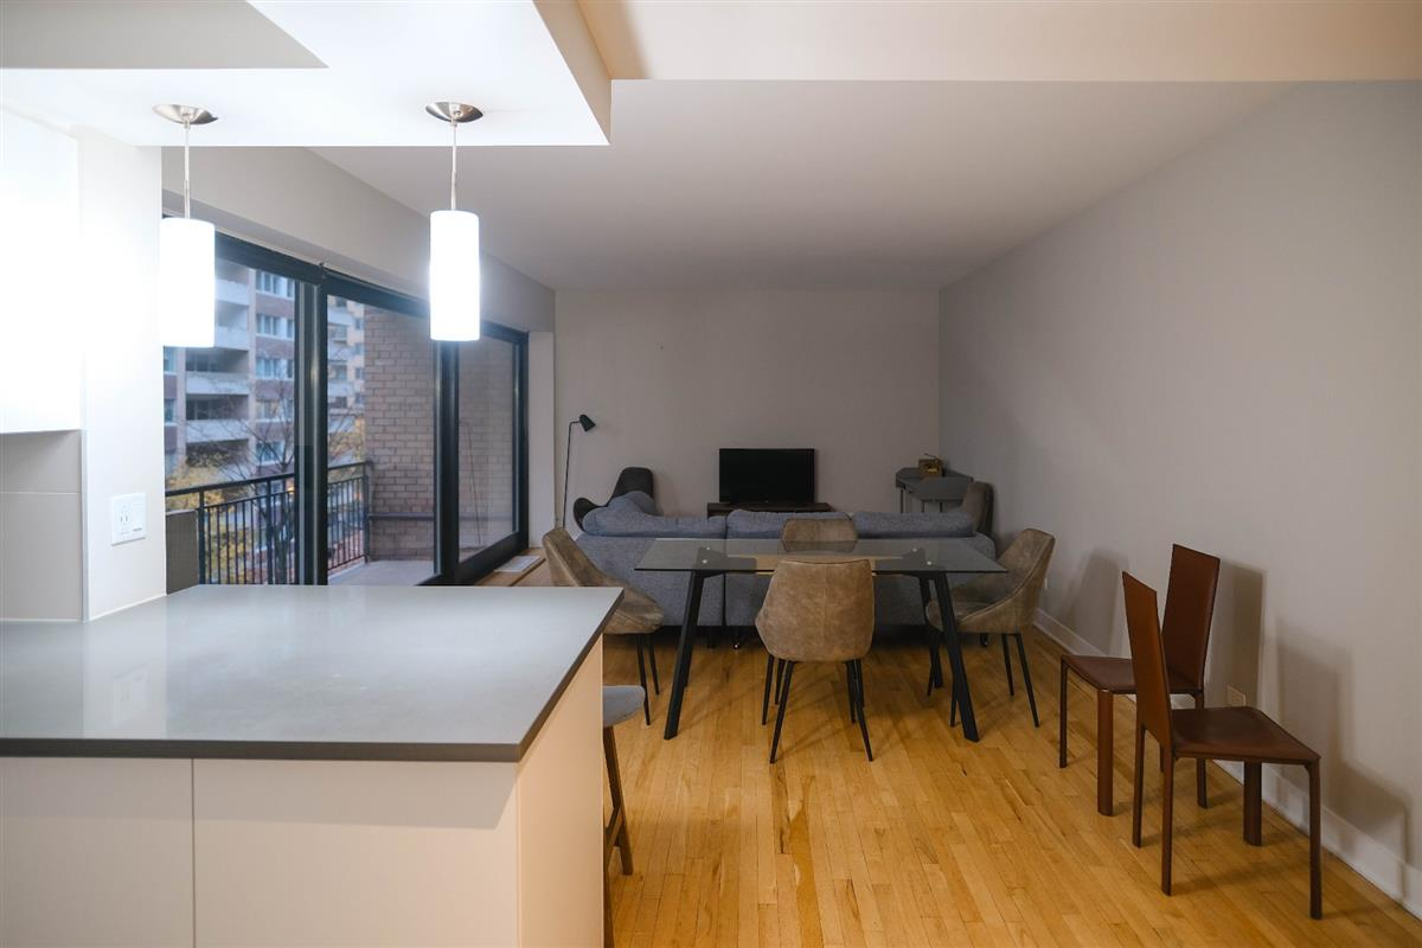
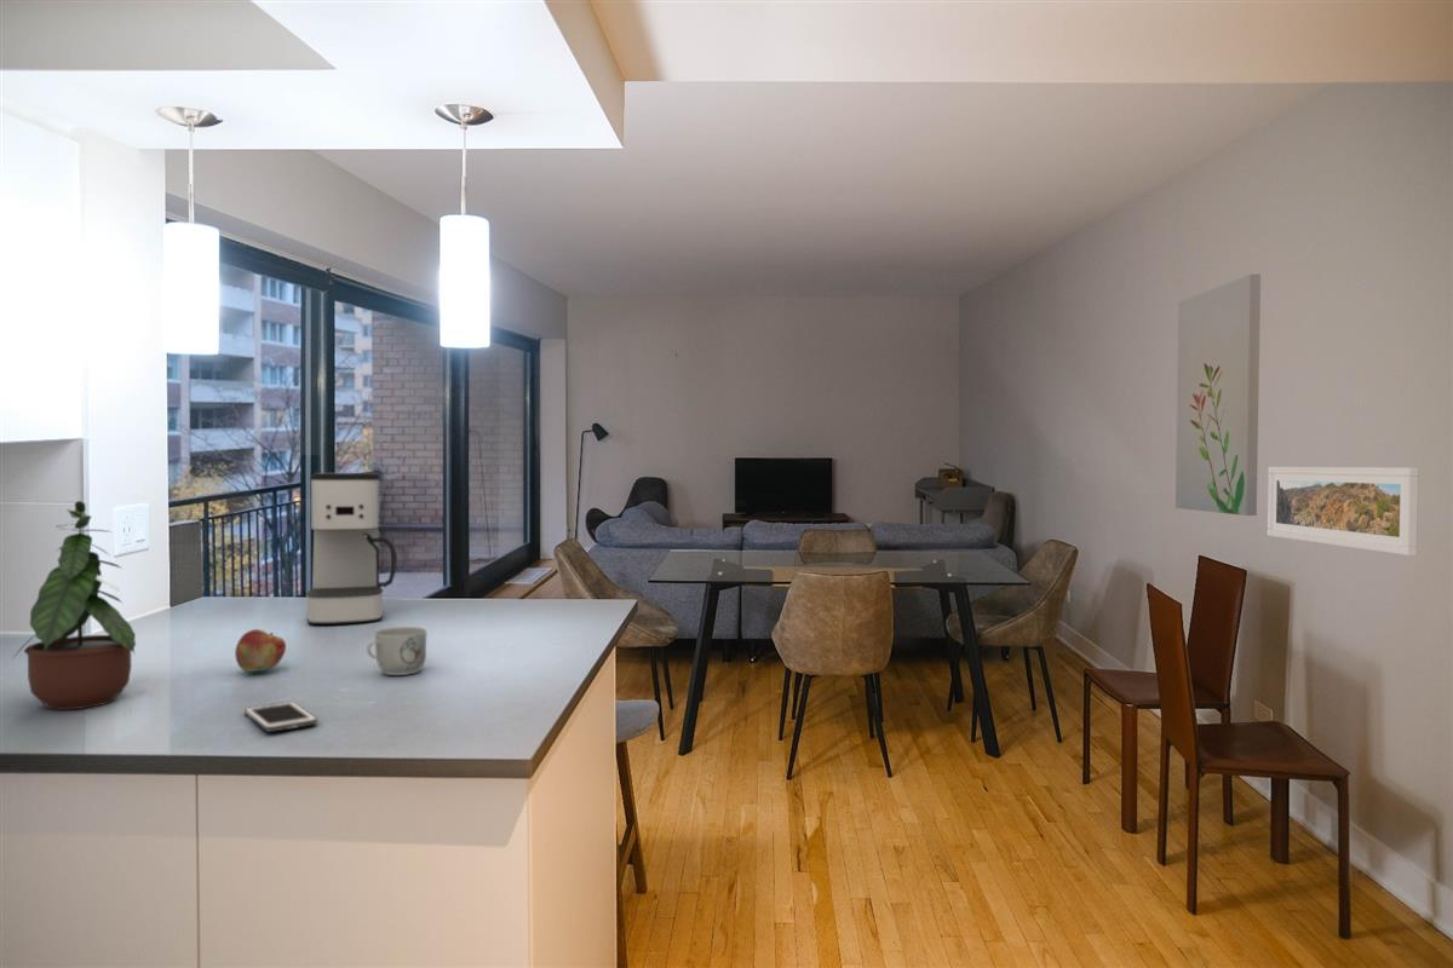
+ coffee maker (352, 544)
+ wall art (1214, 401)
+ mug (395, 652)
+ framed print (1333, 505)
+ potted plant (74, 601)
+ cell phone (280, 716)
+ fruit (260, 650)
